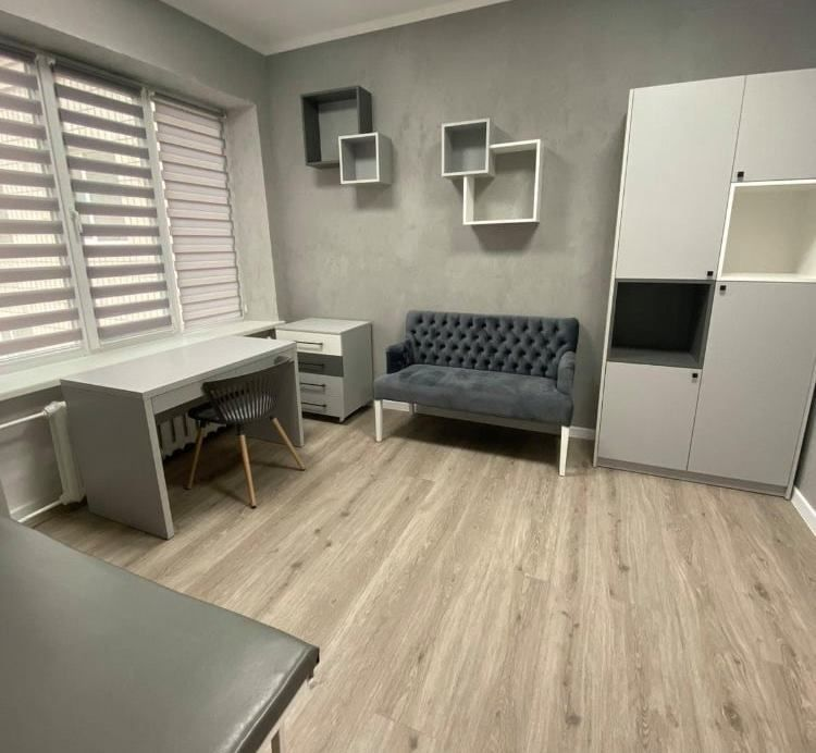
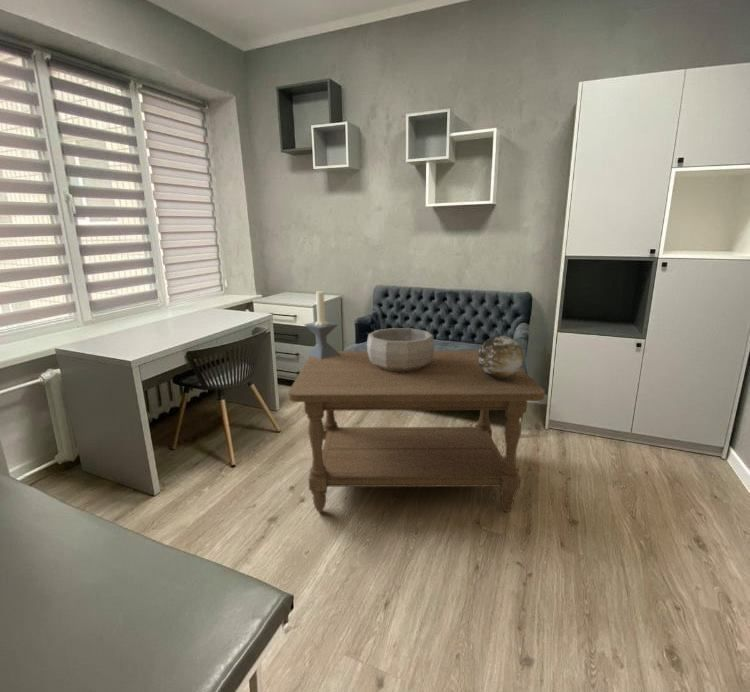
+ decorative orb (500, 357)
+ candle holder (321, 319)
+ decorative bowl (400, 349)
+ coffee table (410, 427)
